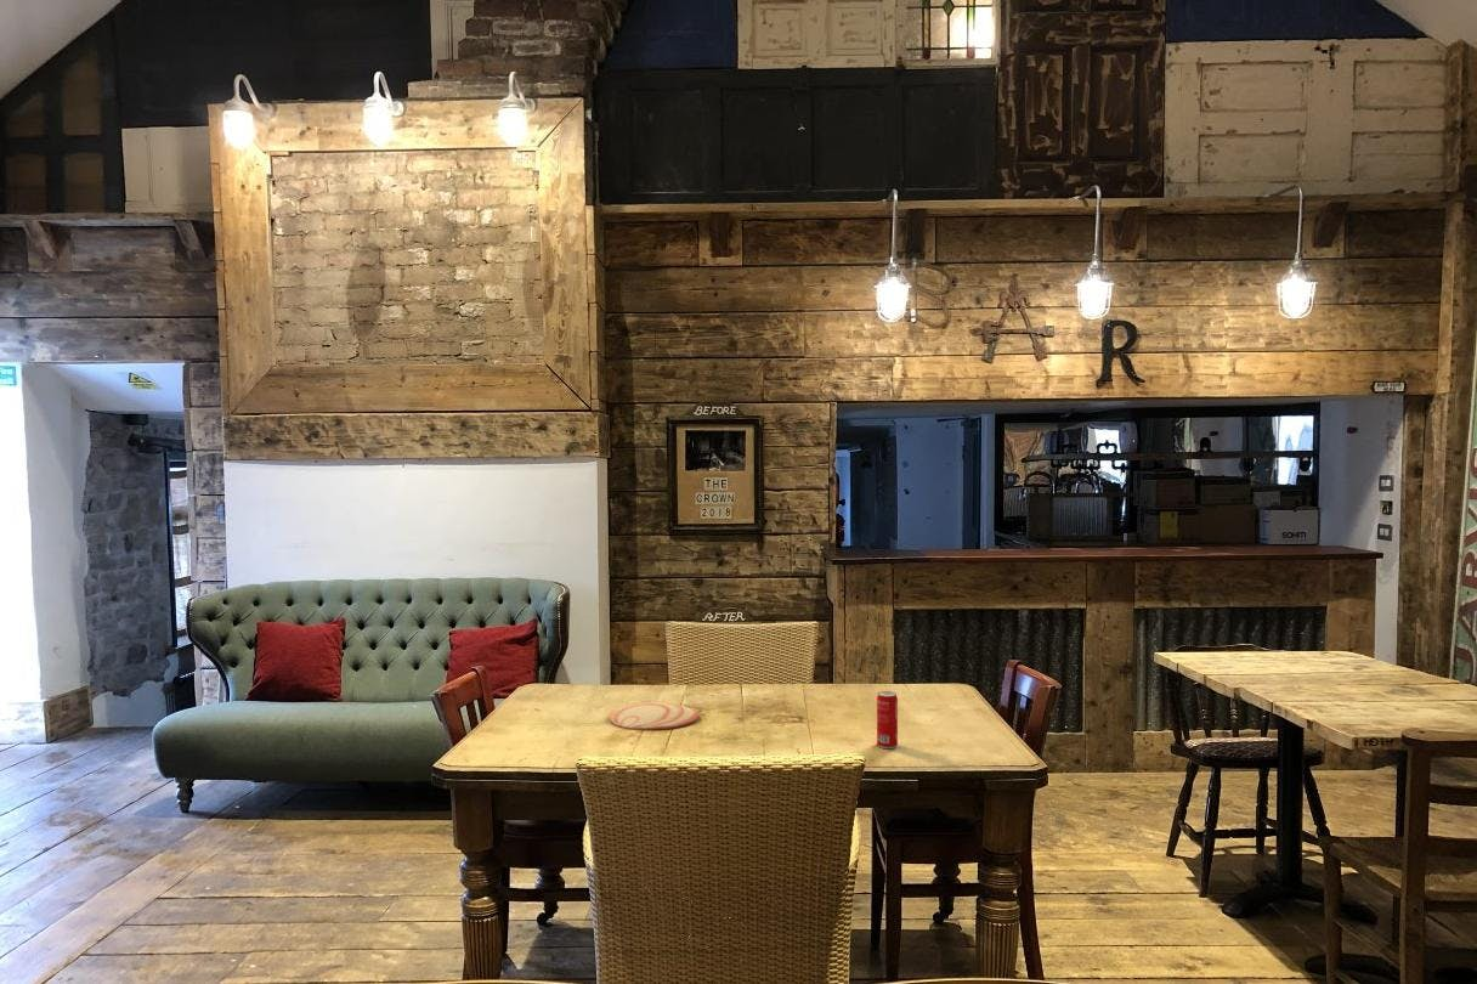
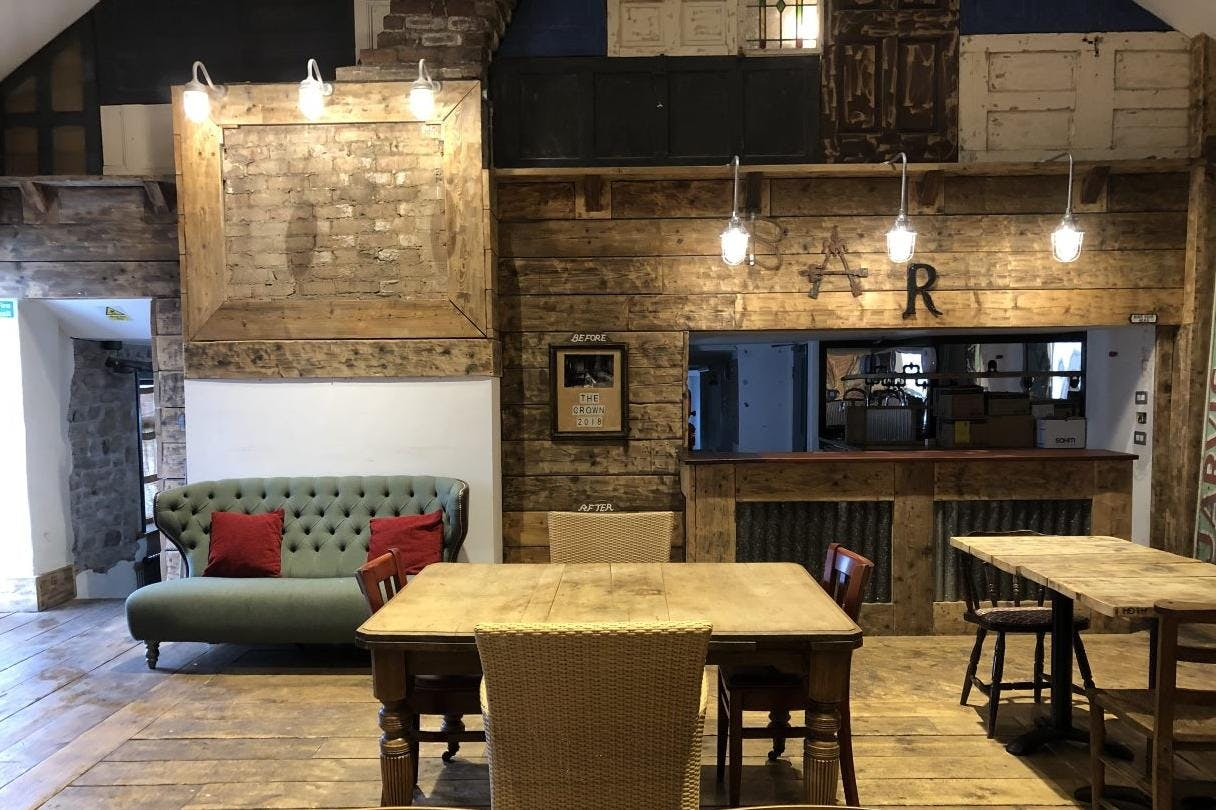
- beverage can (887, 719)
- plate (653, 712)
